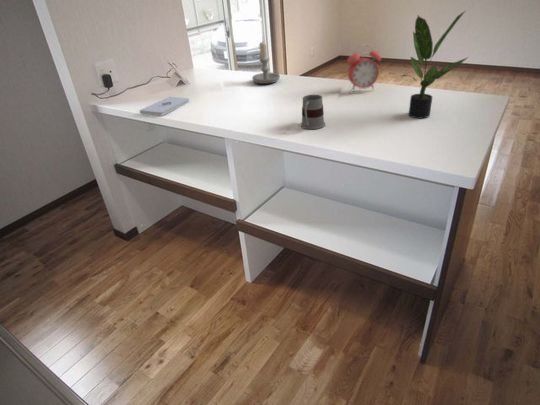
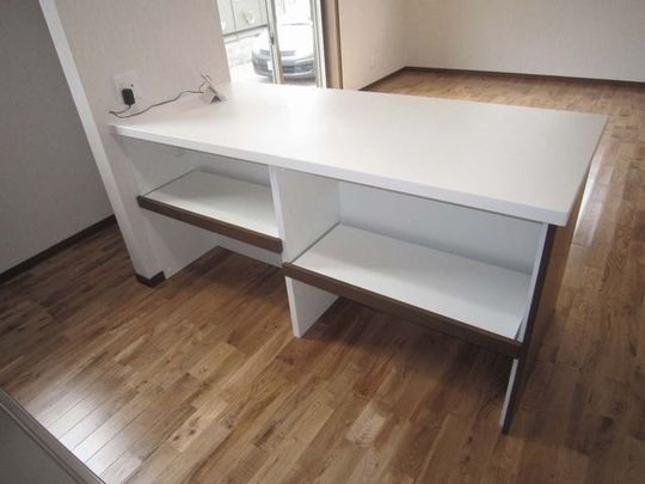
- candle (264, 61)
- mug (311, 112)
- alarm clock (363, 68)
- potted plant (433, 66)
- notepad (165, 105)
